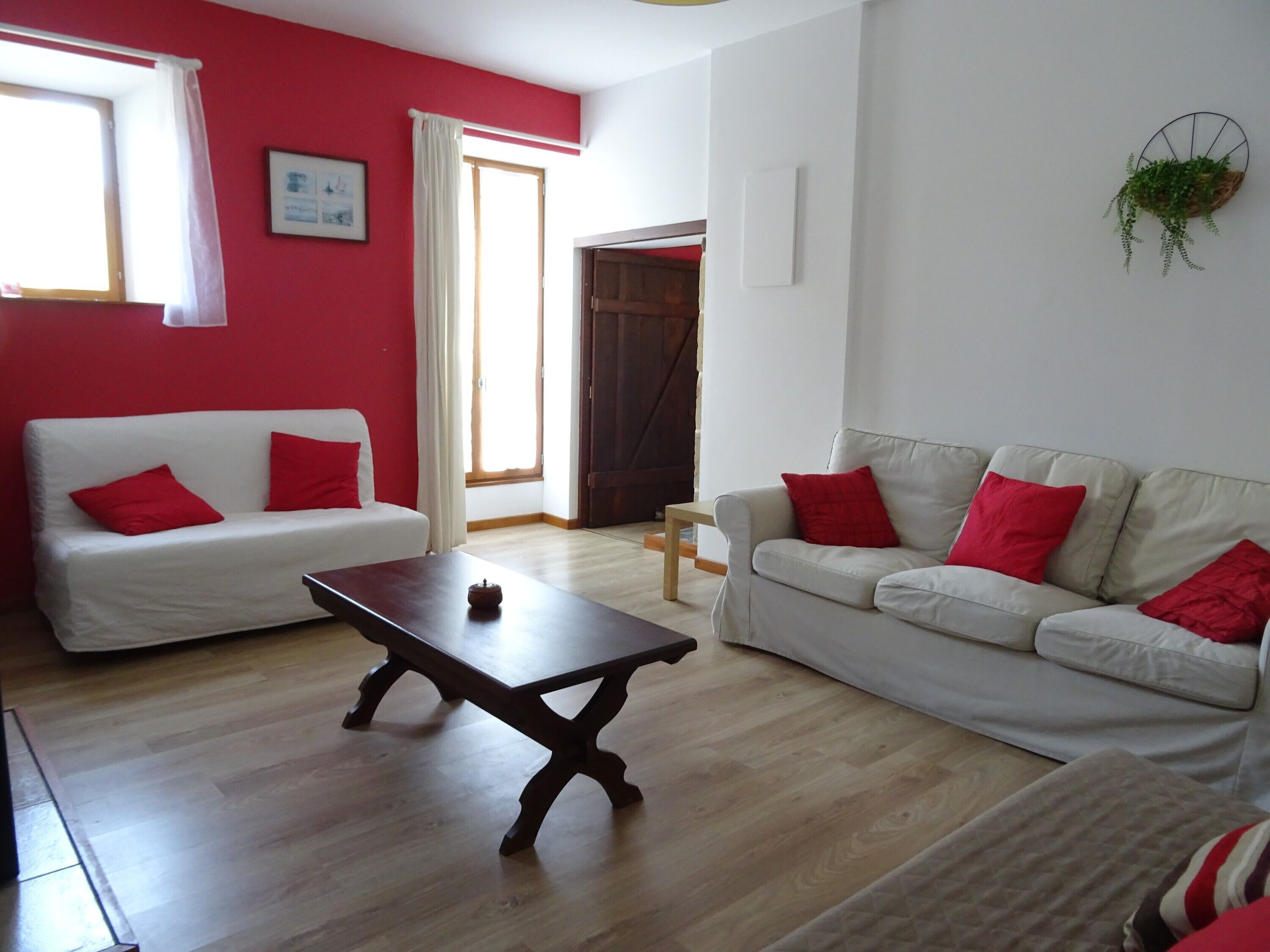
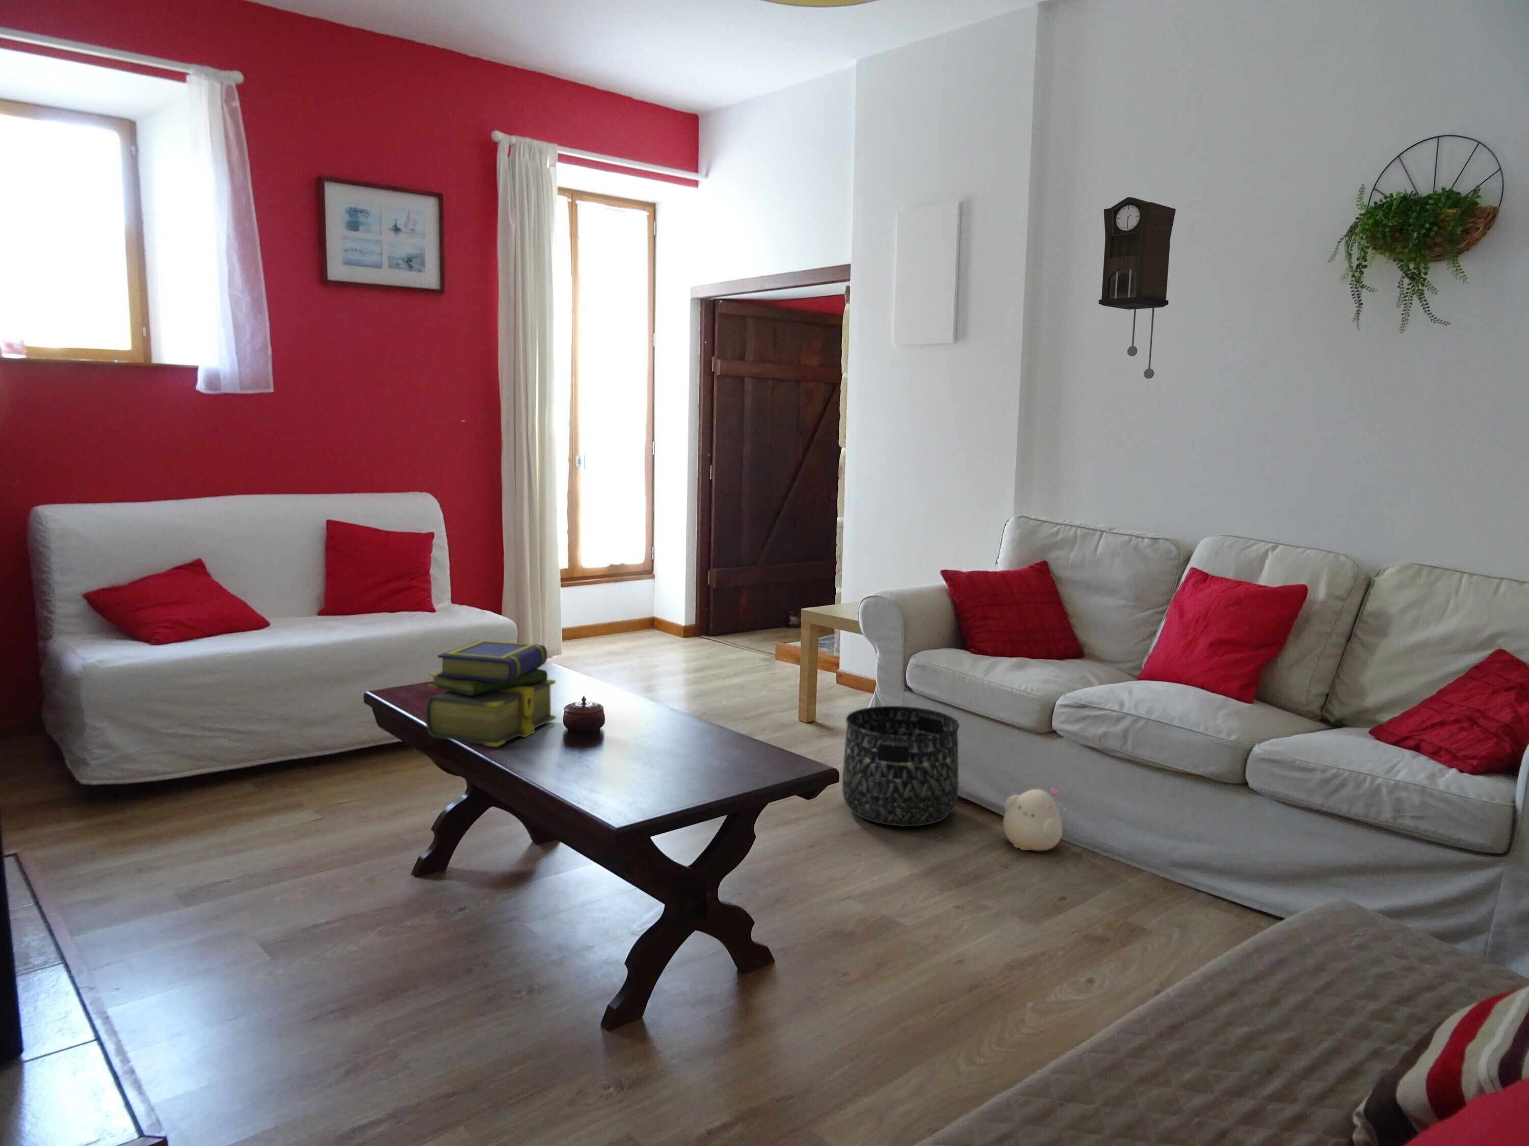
+ plush toy (1037, 813)
+ basket (901, 766)
+ stack of books (492, 687)
+ pendulum clock (1134, 290)
